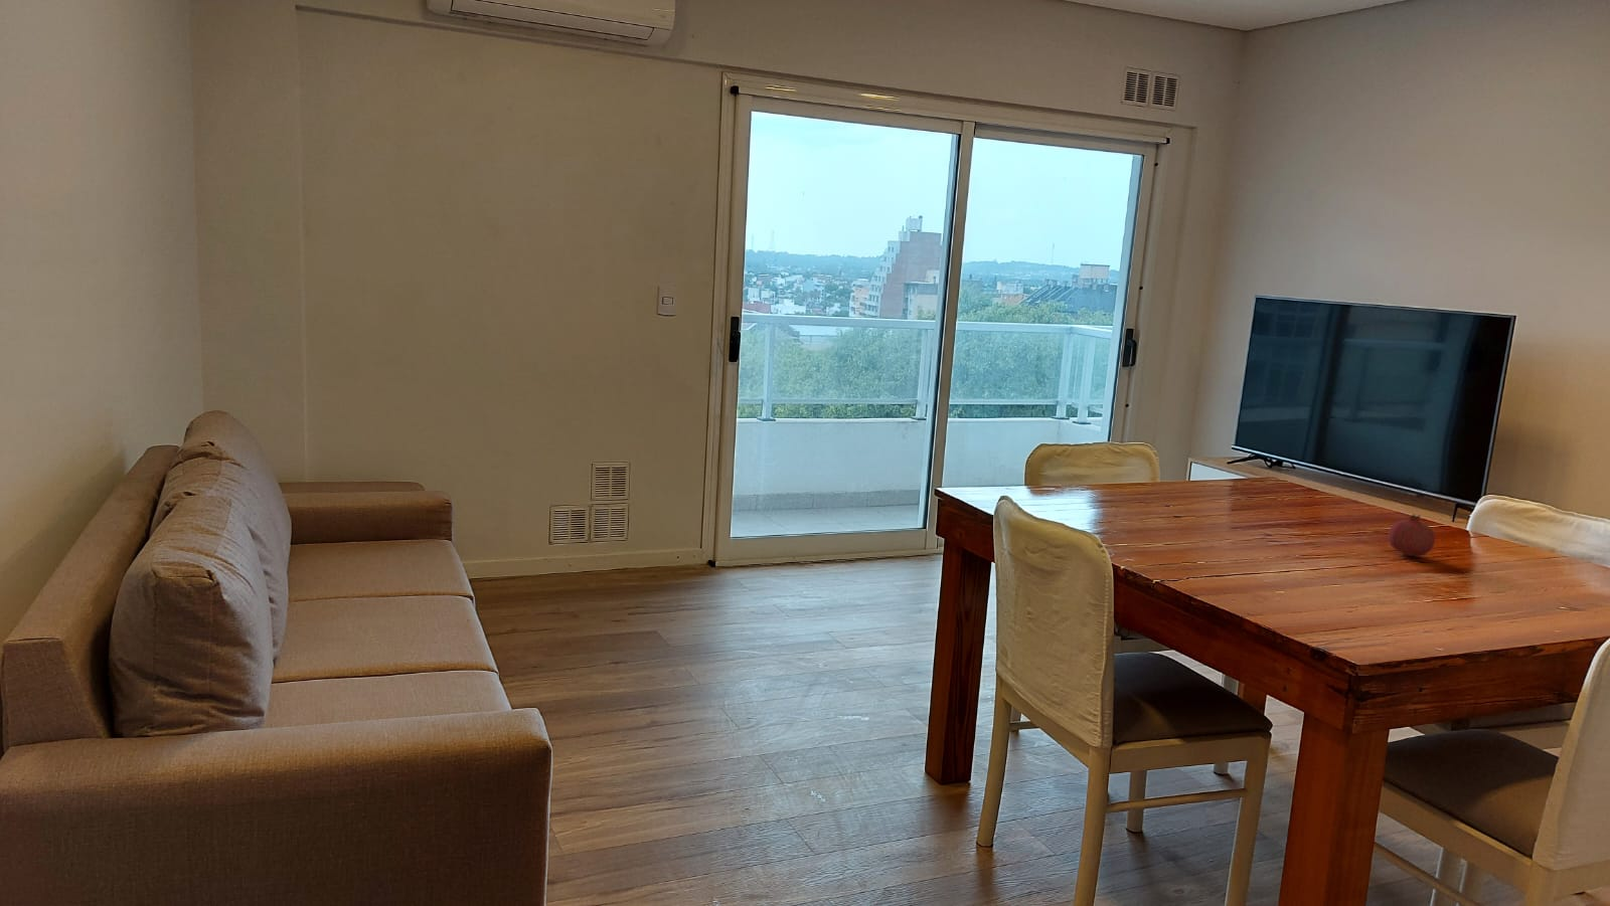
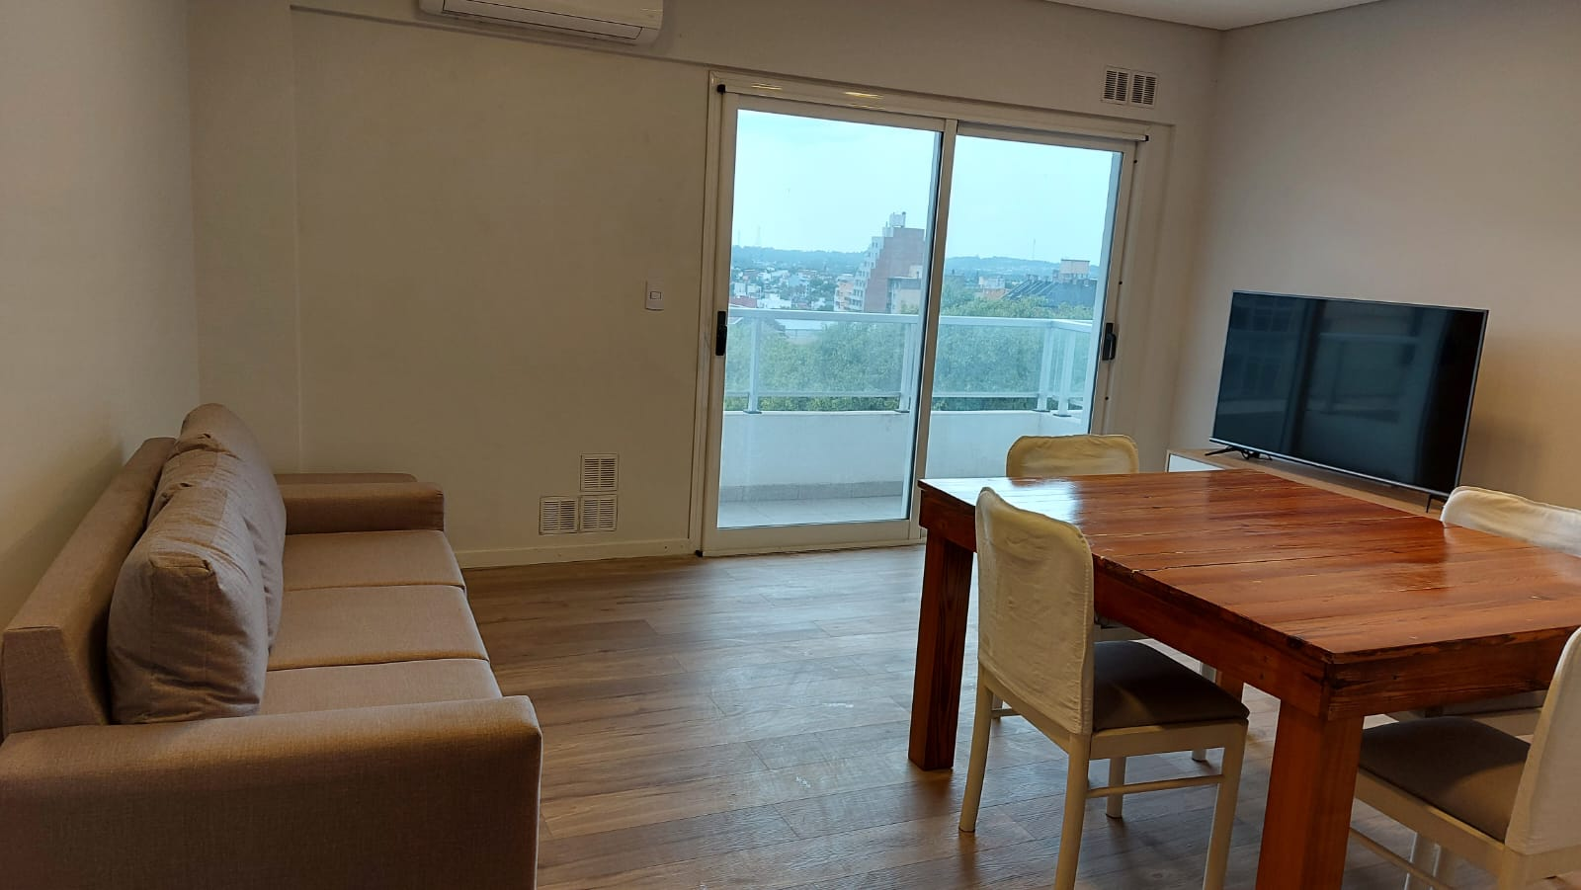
- fruit (1412, 534)
